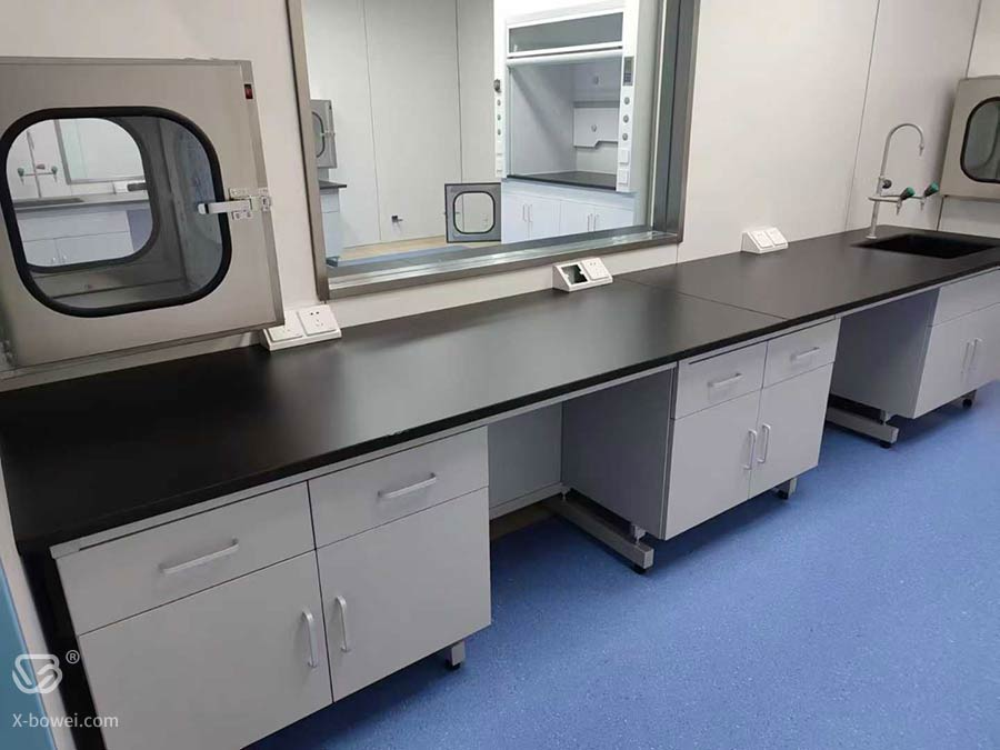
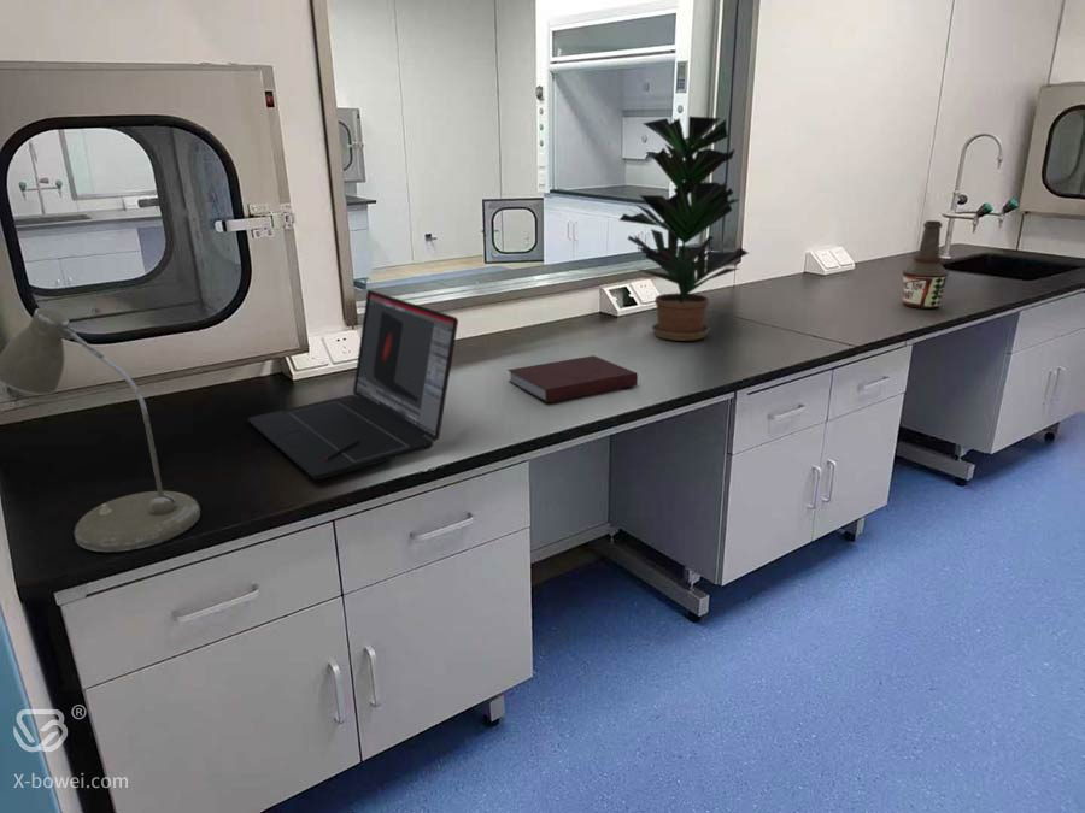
+ desk lamp (142, 413)
+ potted plant (674, 230)
+ laptop (356, 373)
+ bottle (925, 263)
+ notebook (571, 377)
